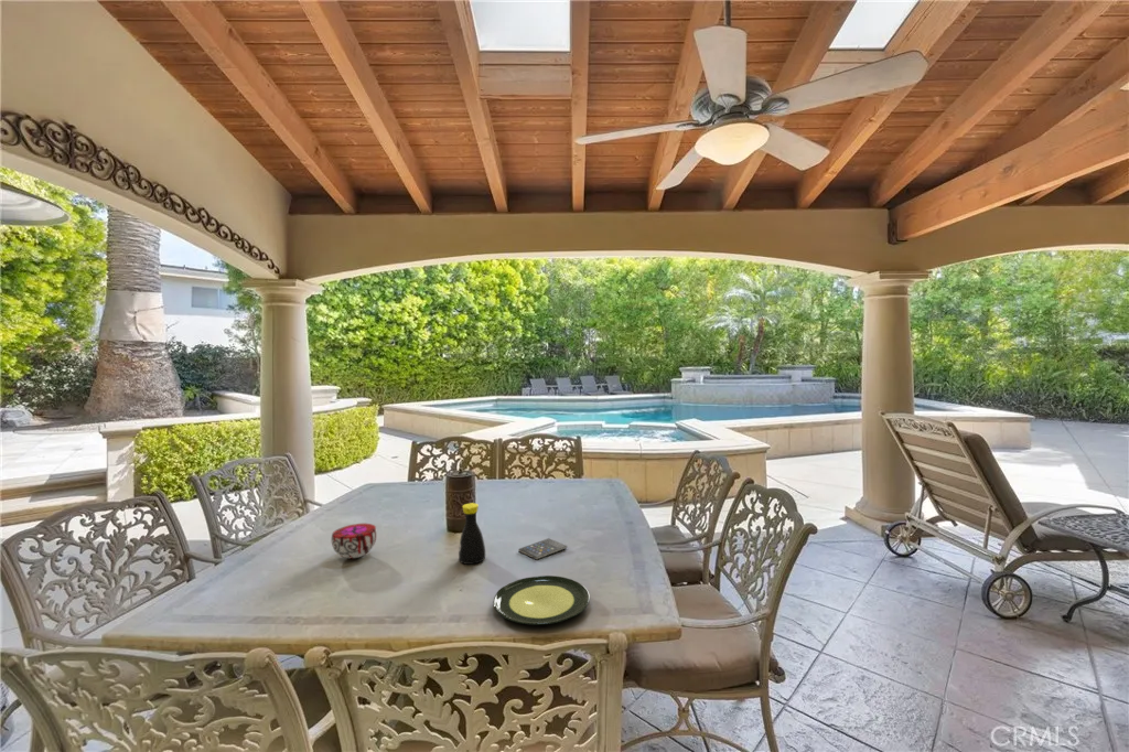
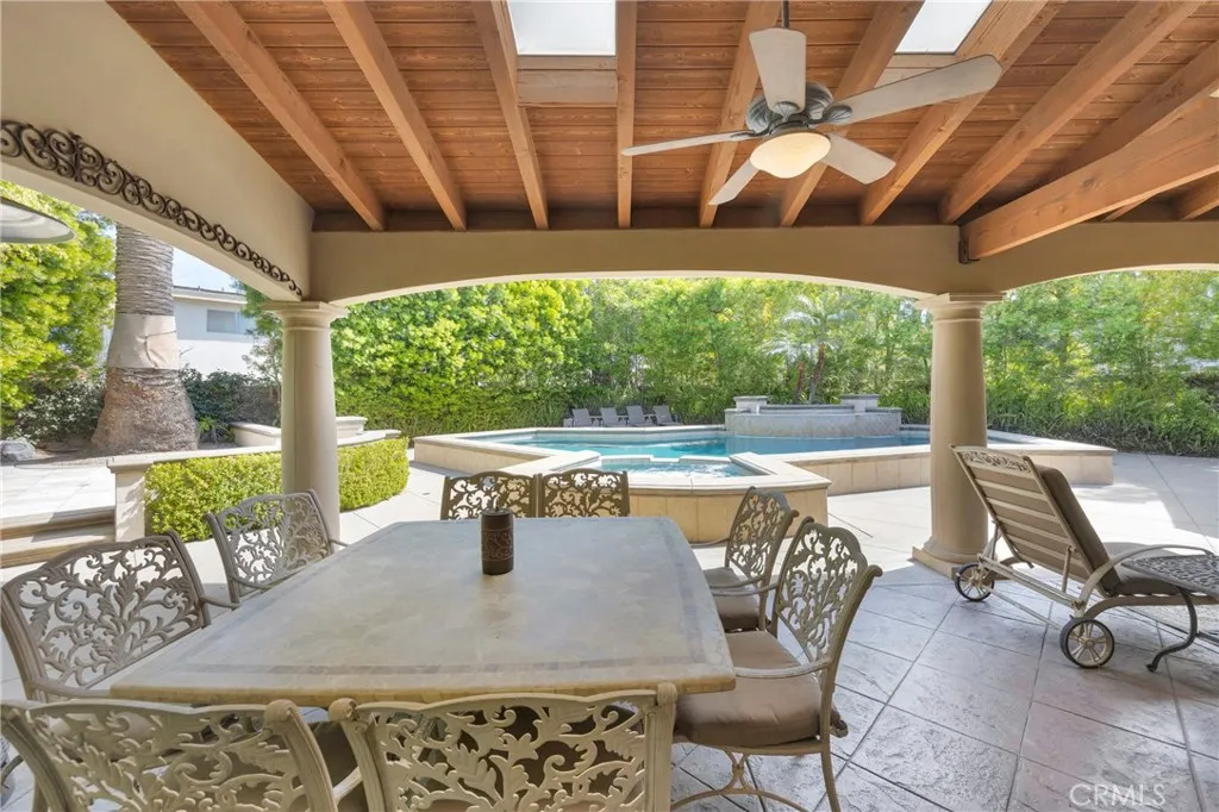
- smartphone (542, 548)
- bottle (471, 531)
- decorative bowl (354, 542)
- plate (541, 600)
